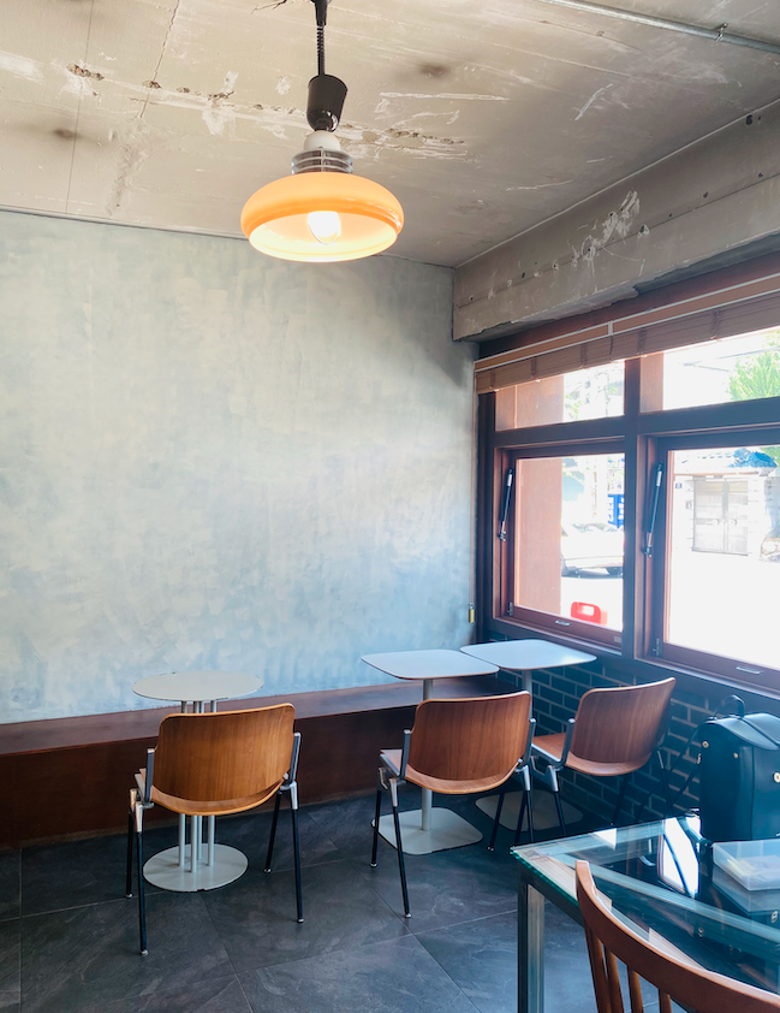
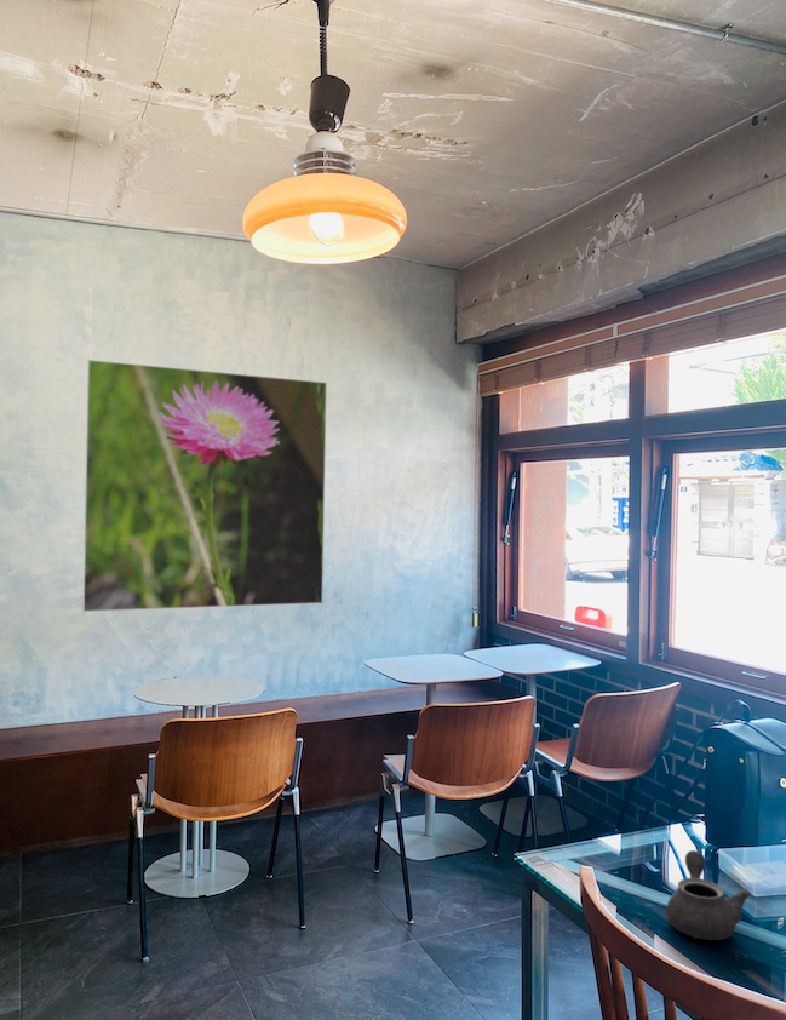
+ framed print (212, 489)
+ teapot (702, 893)
